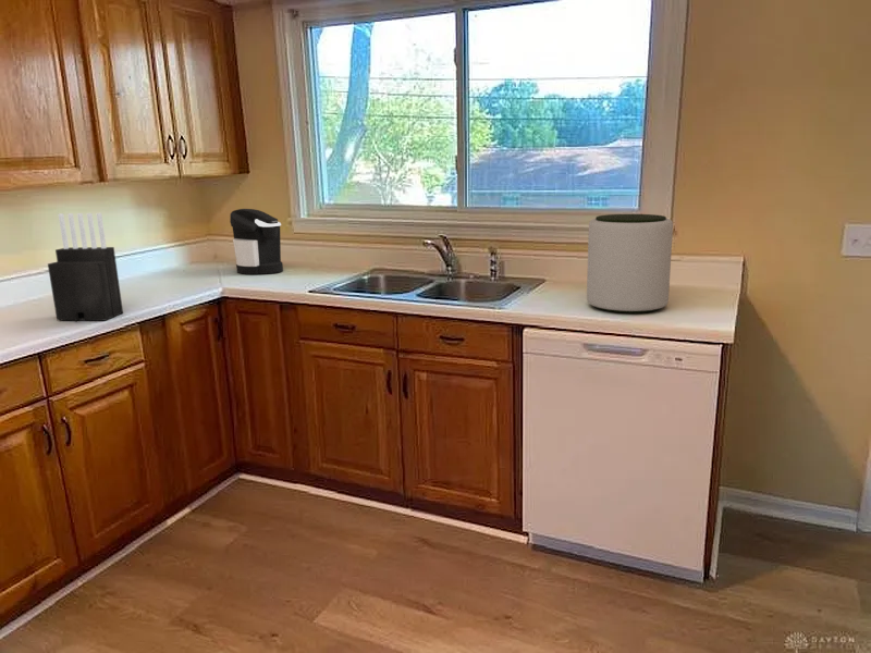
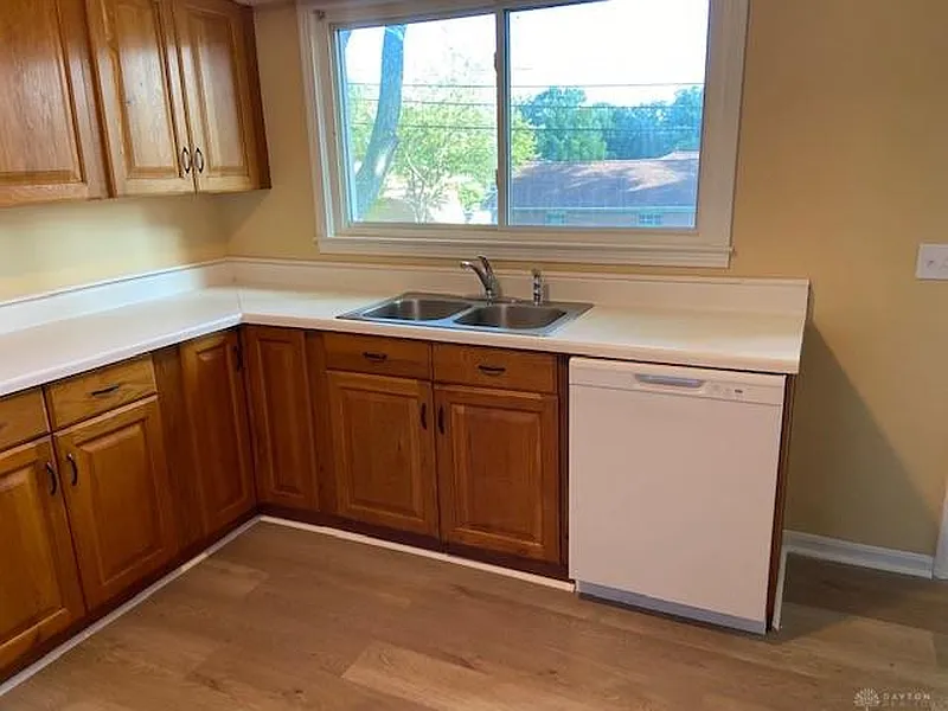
- coffee maker (259, 239)
- plant pot (628, 261)
- knife block (81, 267)
